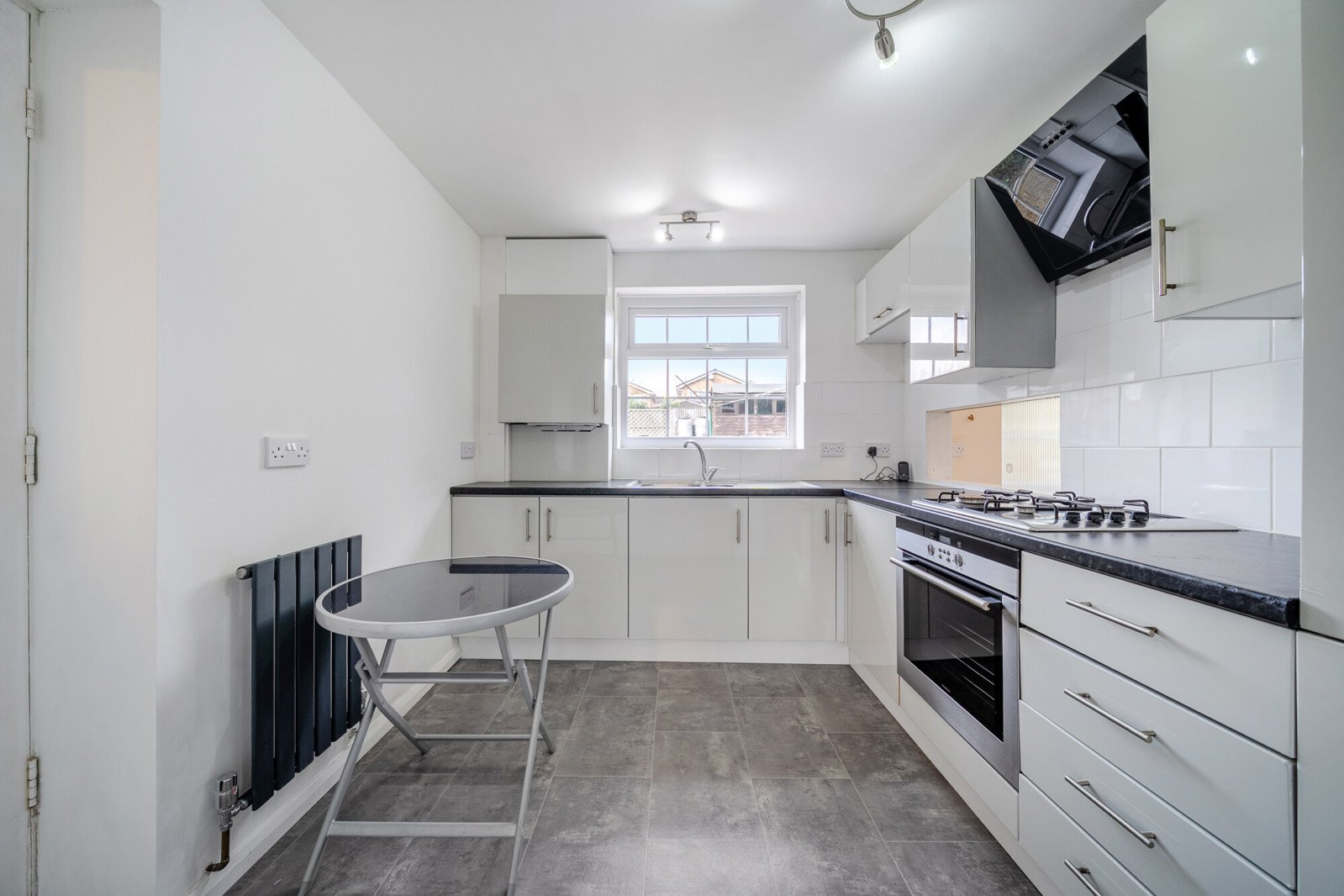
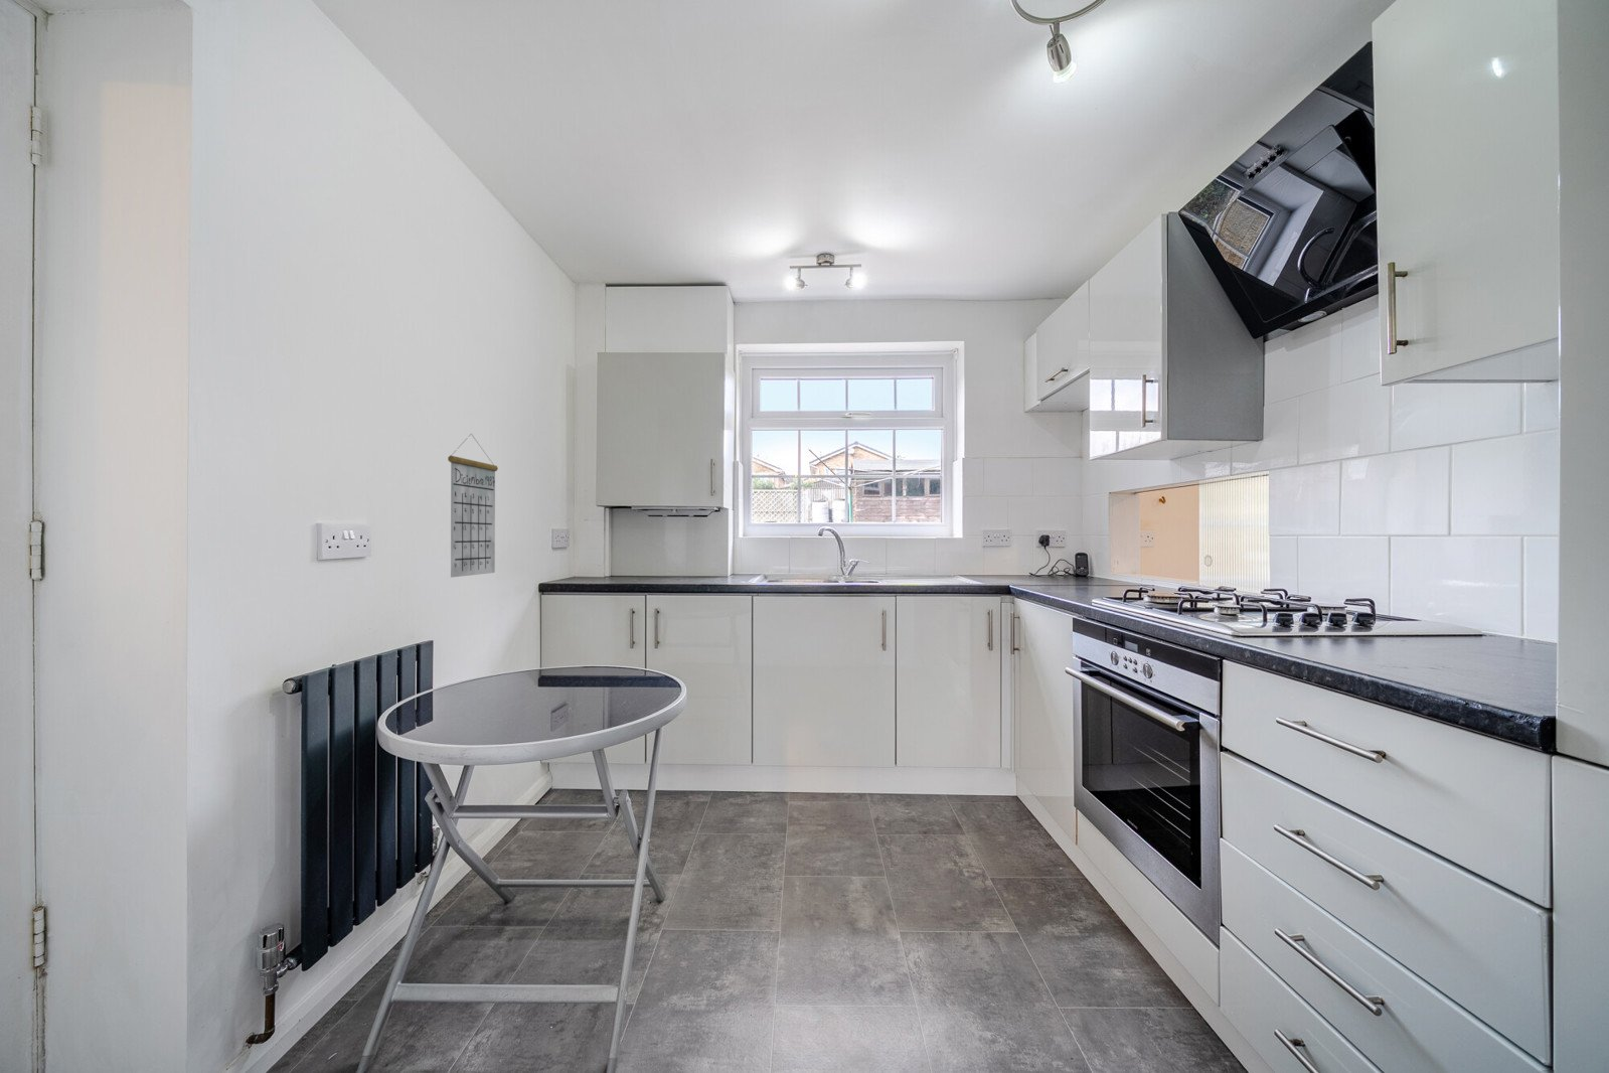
+ calendar (474, 503)
